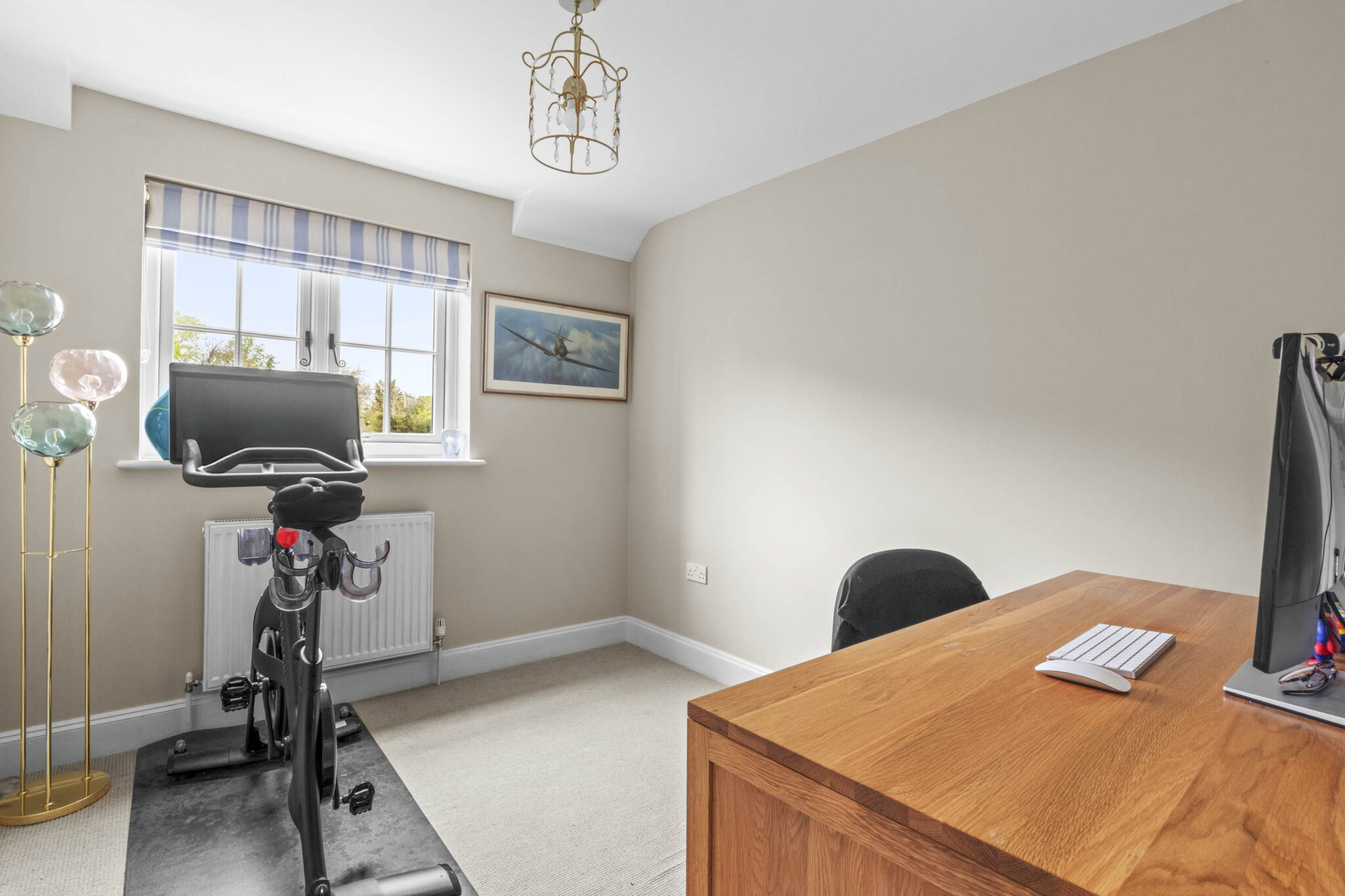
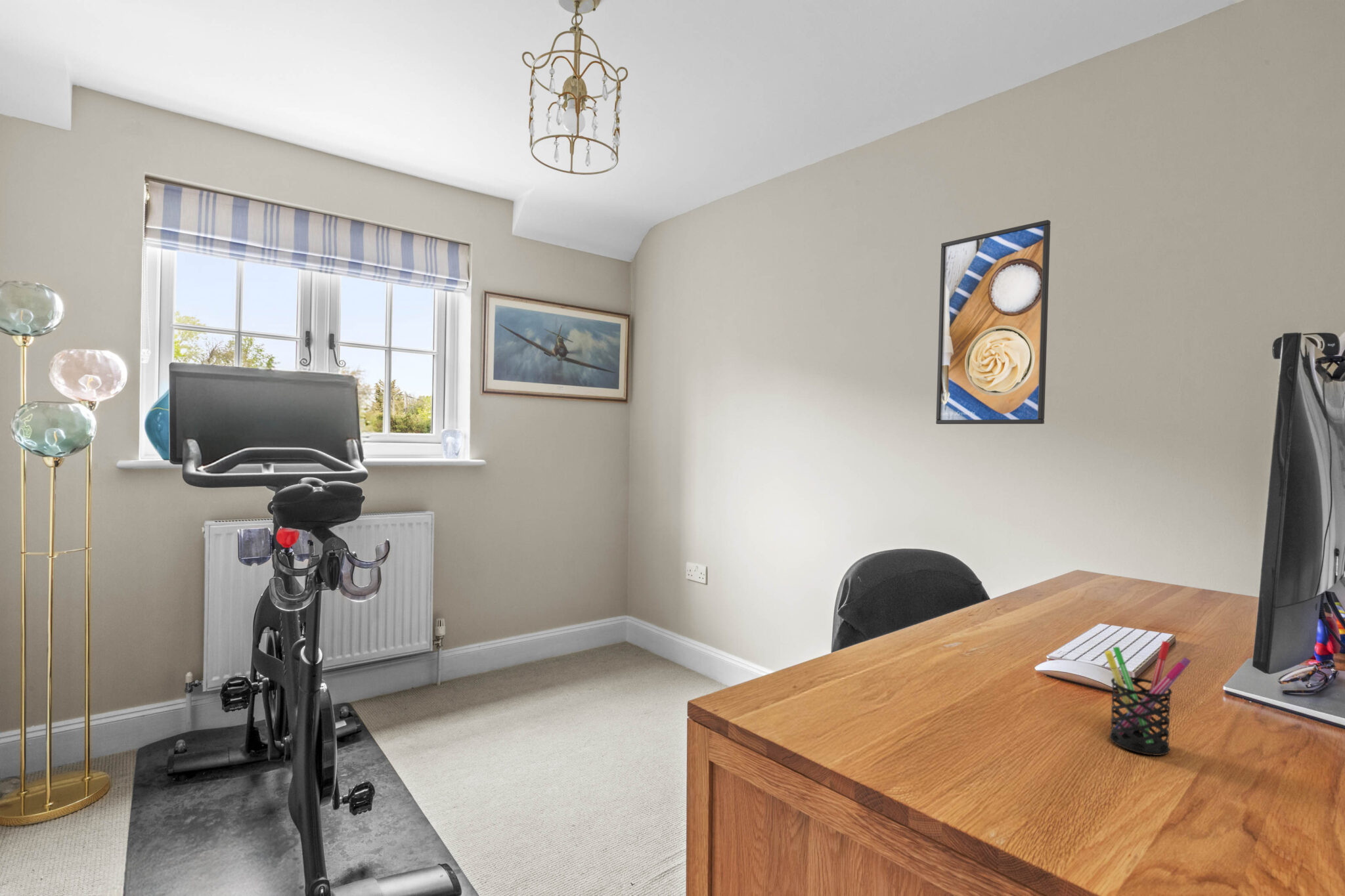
+ pen holder (1139, 691)
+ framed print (990, 328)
